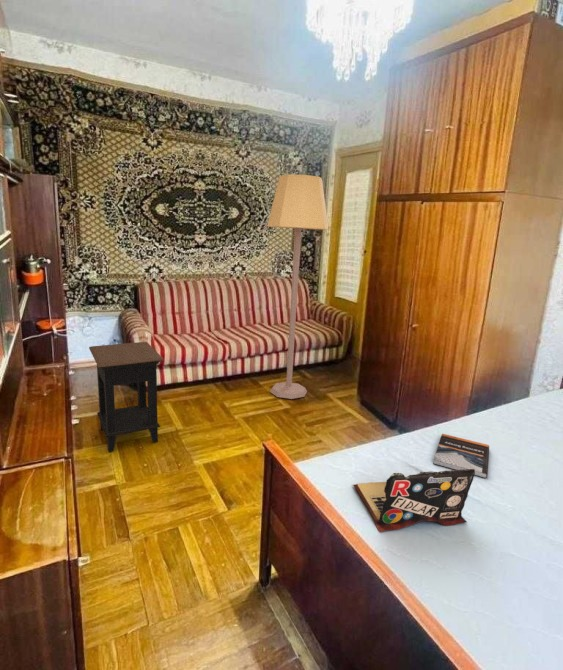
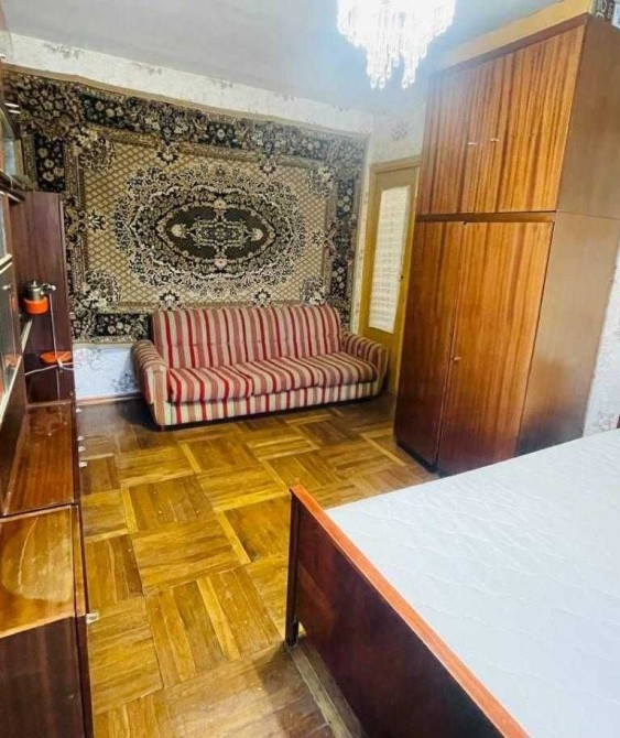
- book (462, 454)
- side table (122, 384)
- laptop (409, 477)
- lamp (294, 291)
